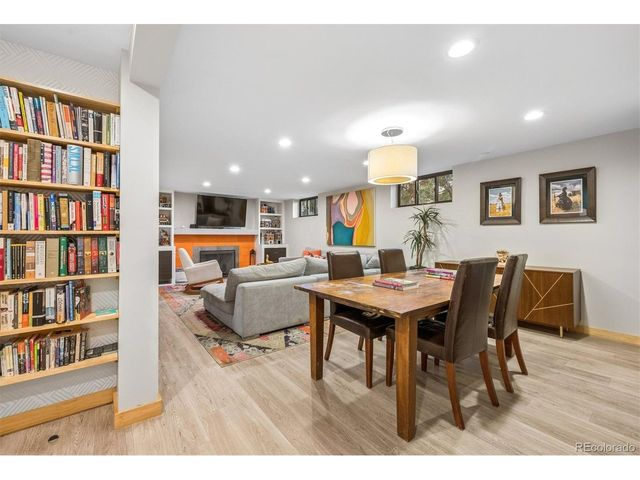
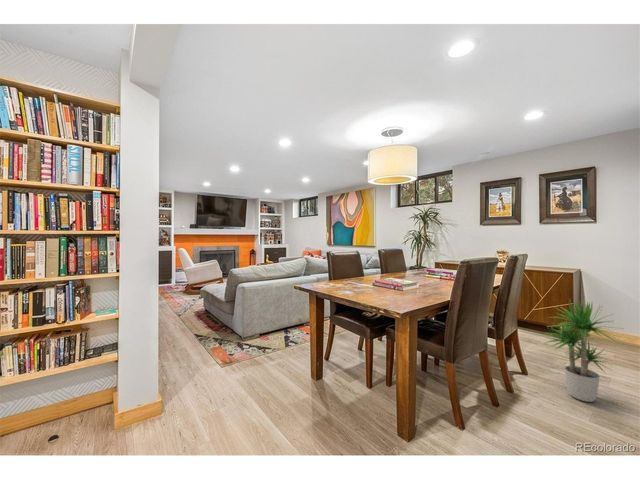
+ potted plant (578, 348)
